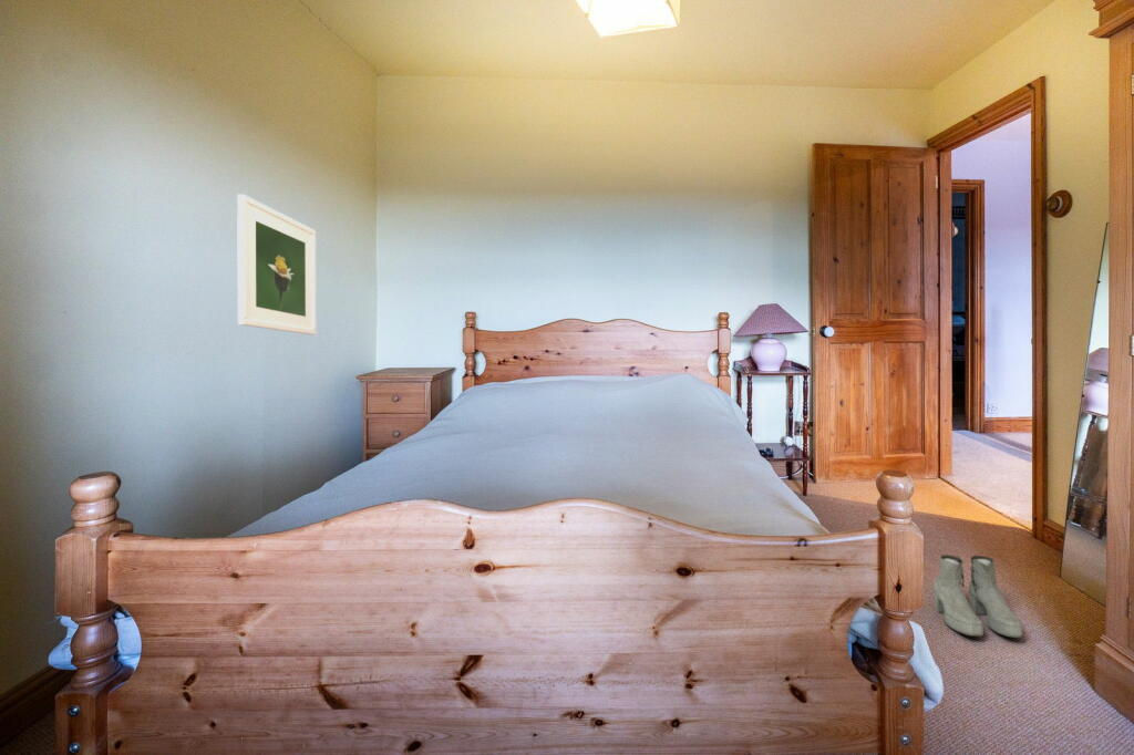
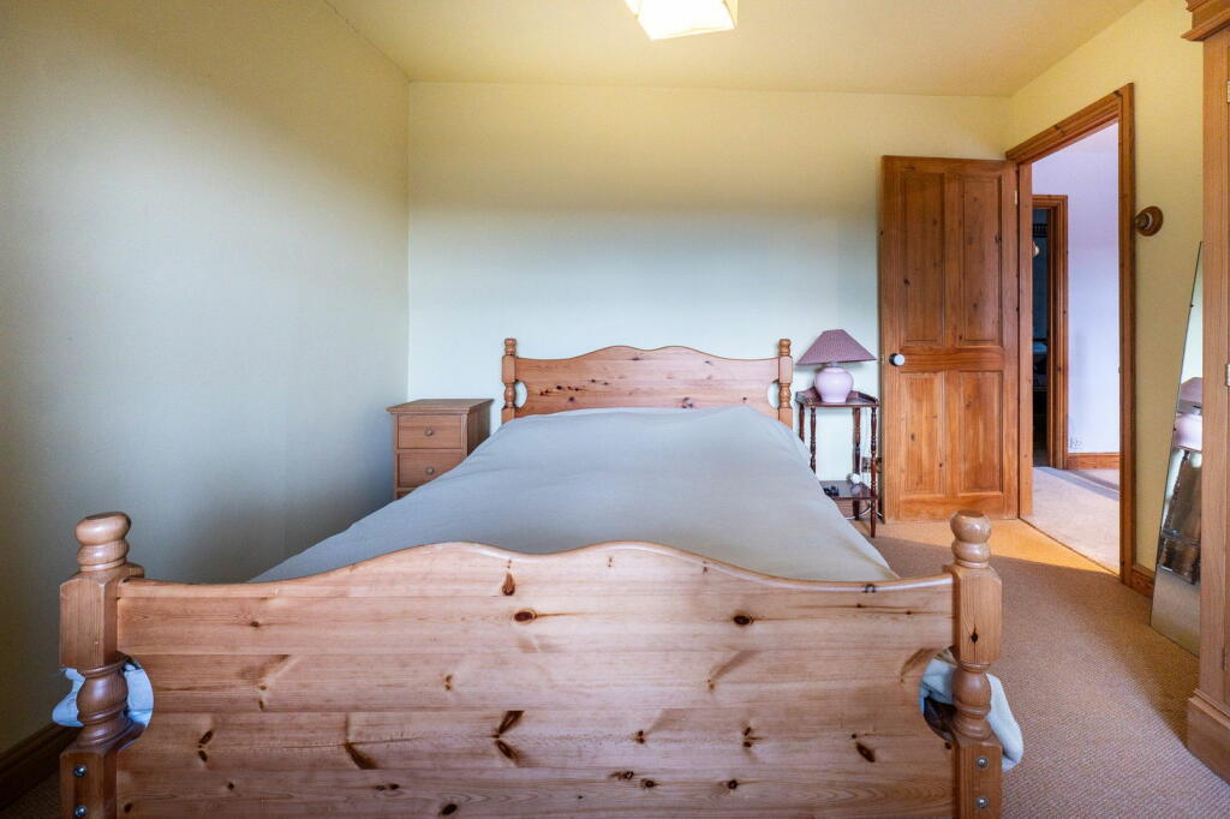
- boots (975, 592)
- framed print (280, 272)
